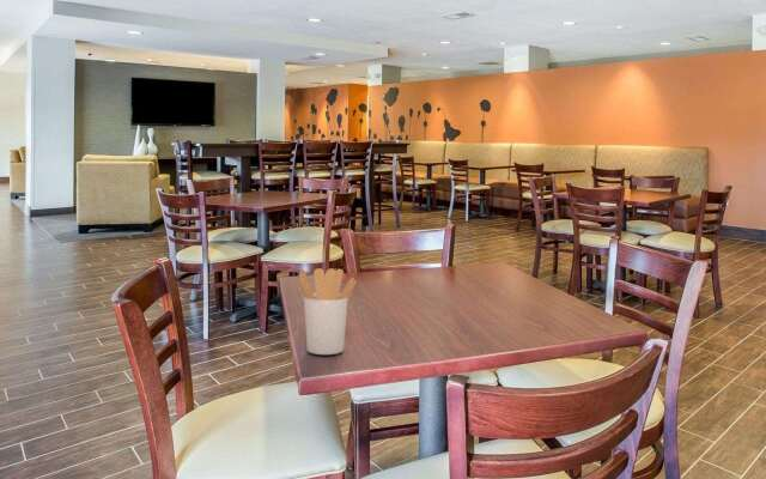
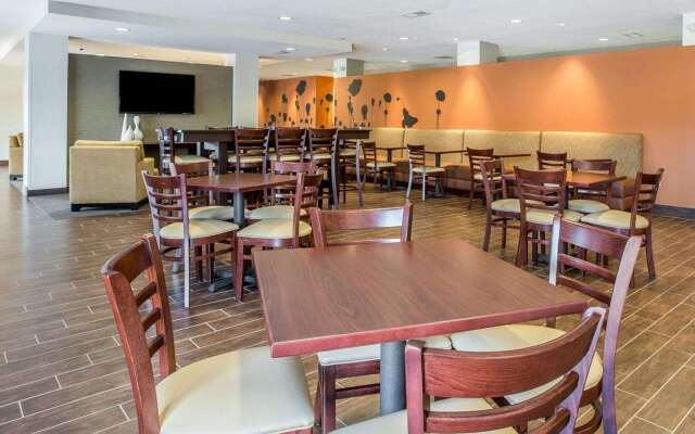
- utensil holder (326, 308)
